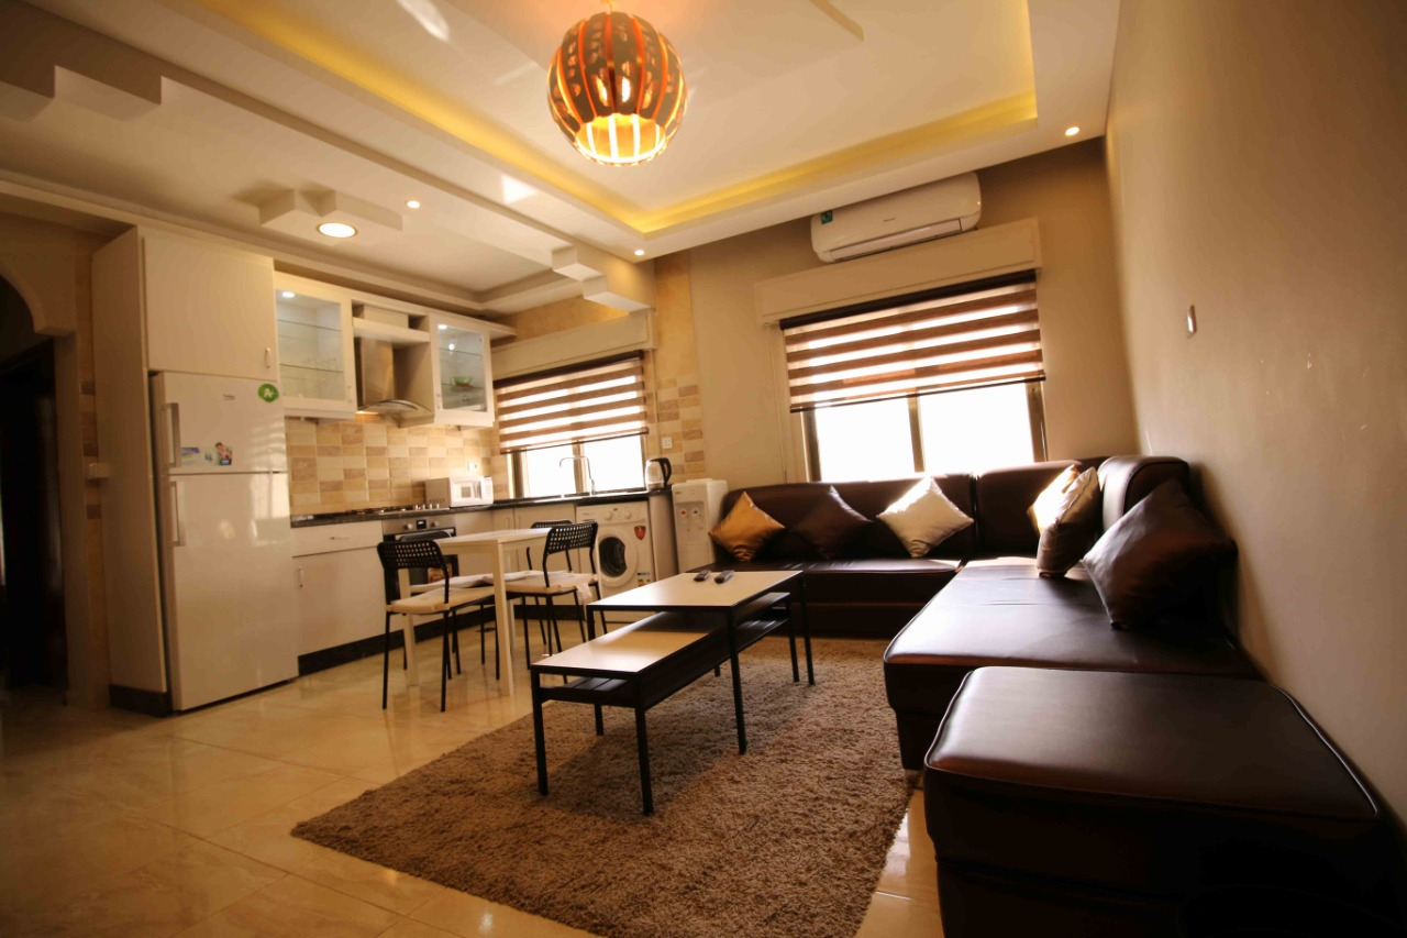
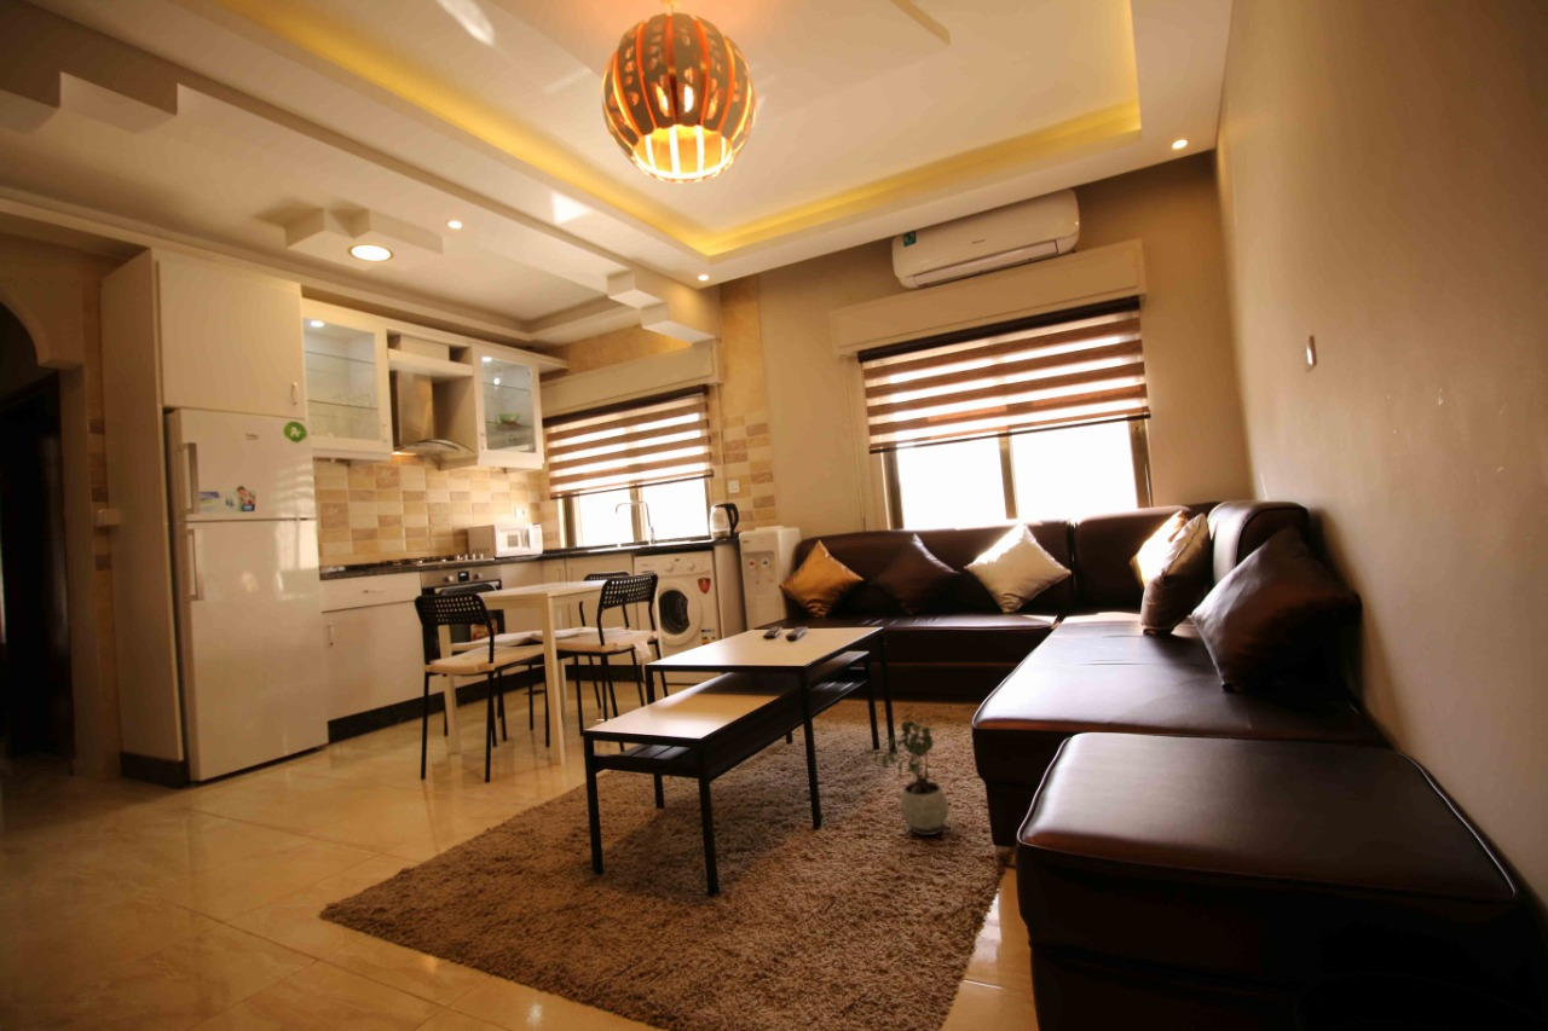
+ potted plant (911, 771)
